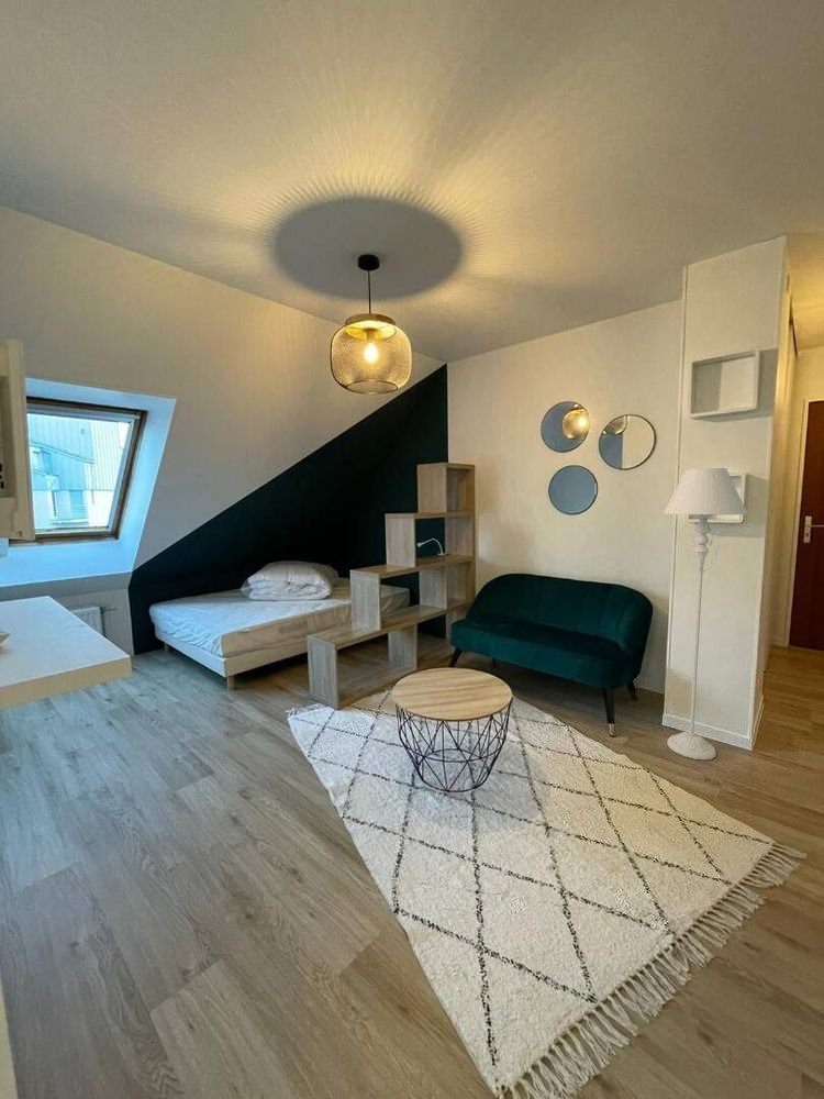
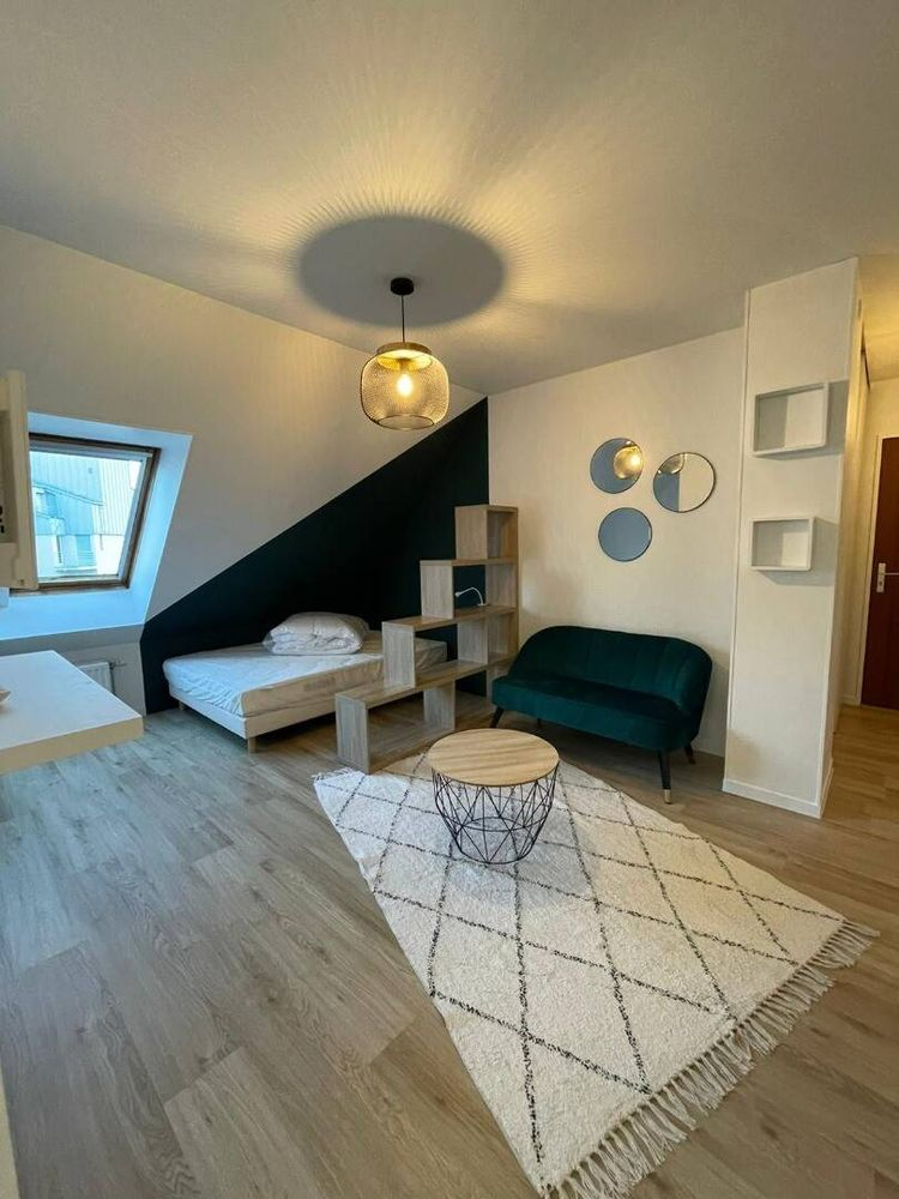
- floor lamp (698, 613)
